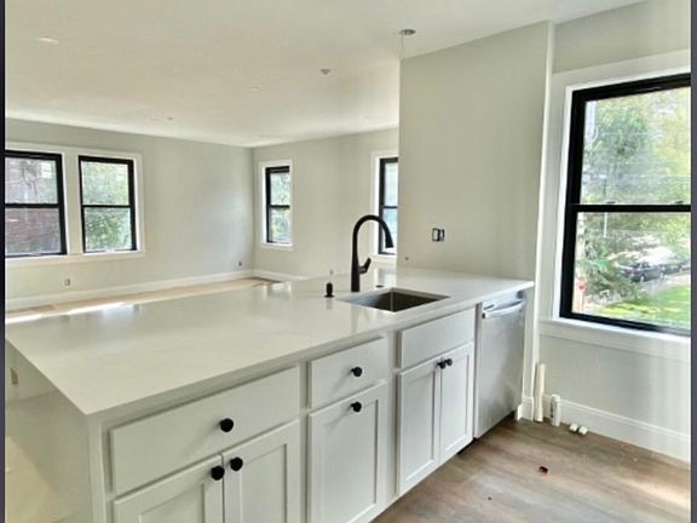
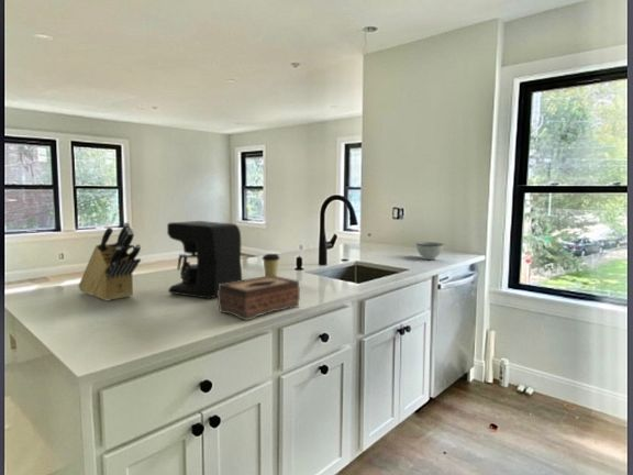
+ tissue box (259, 296)
+ coffee cup (270, 266)
+ knife block (109, 258)
+ bowl (429, 251)
+ coffee maker (203, 256)
